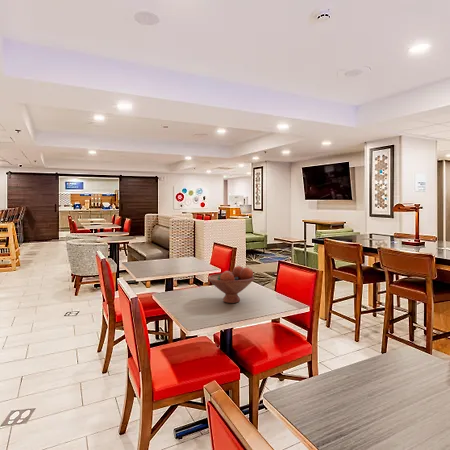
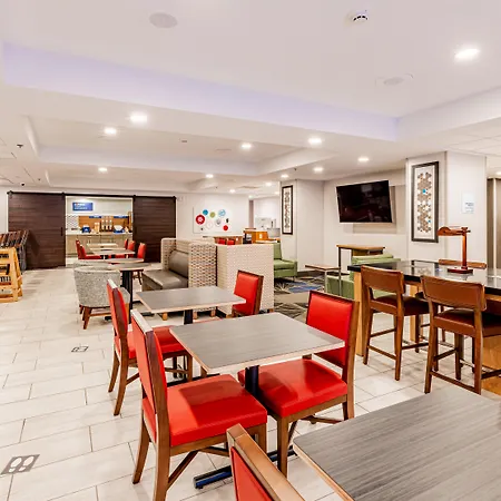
- fruit bowl (231, 284)
